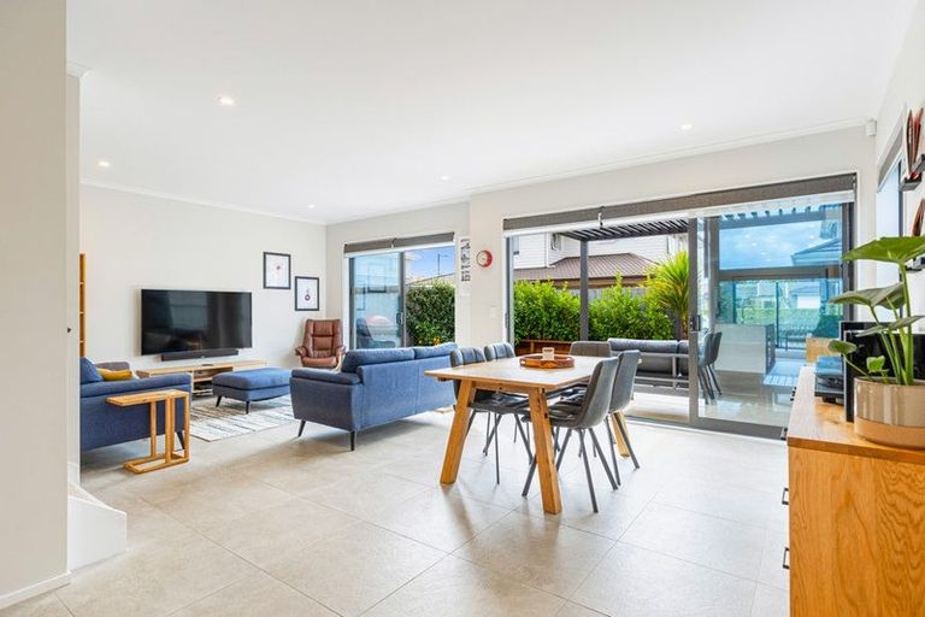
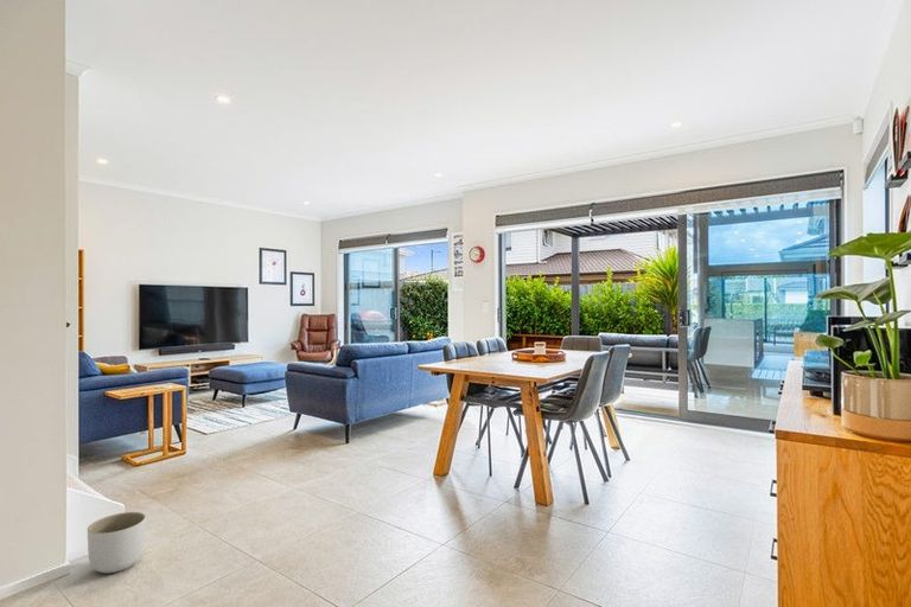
+ planter (117, 543)
